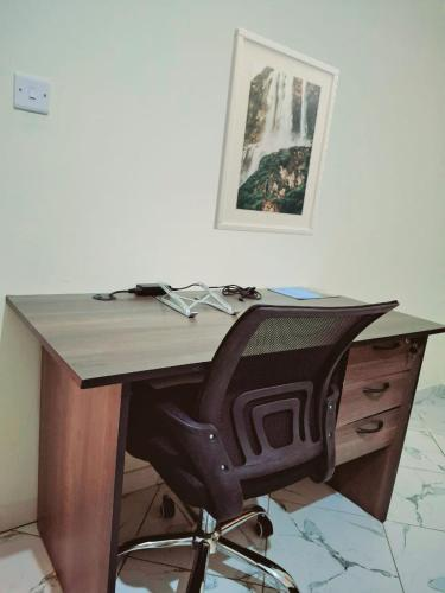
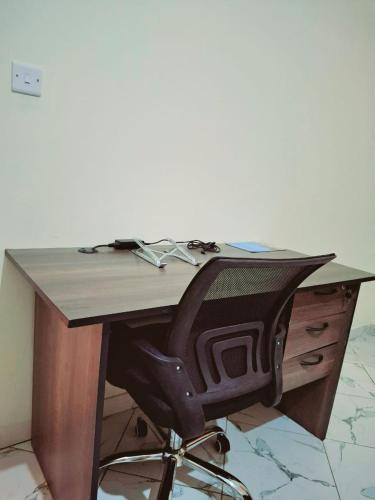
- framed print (279, 145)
